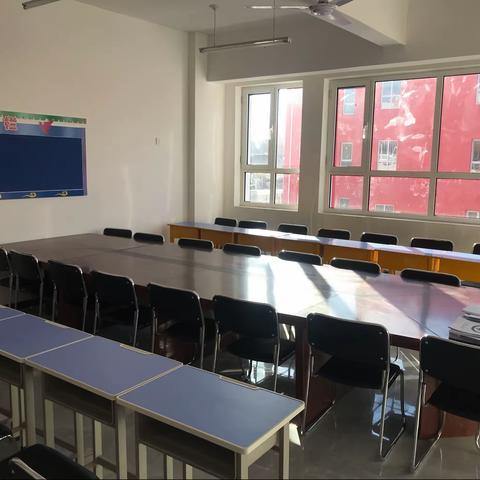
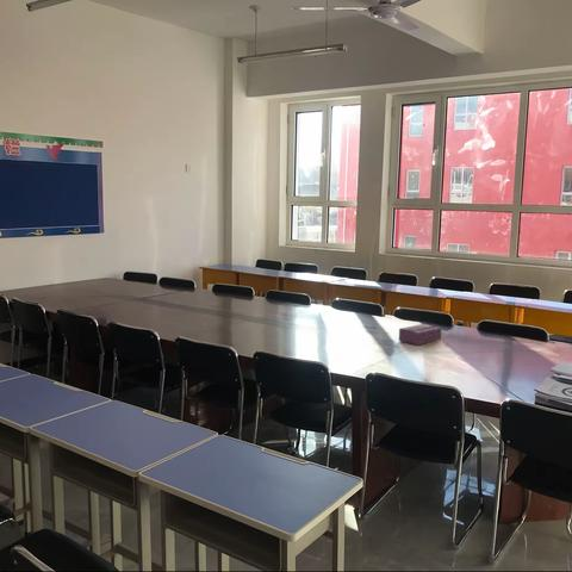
+ tissue box (419, 334)
